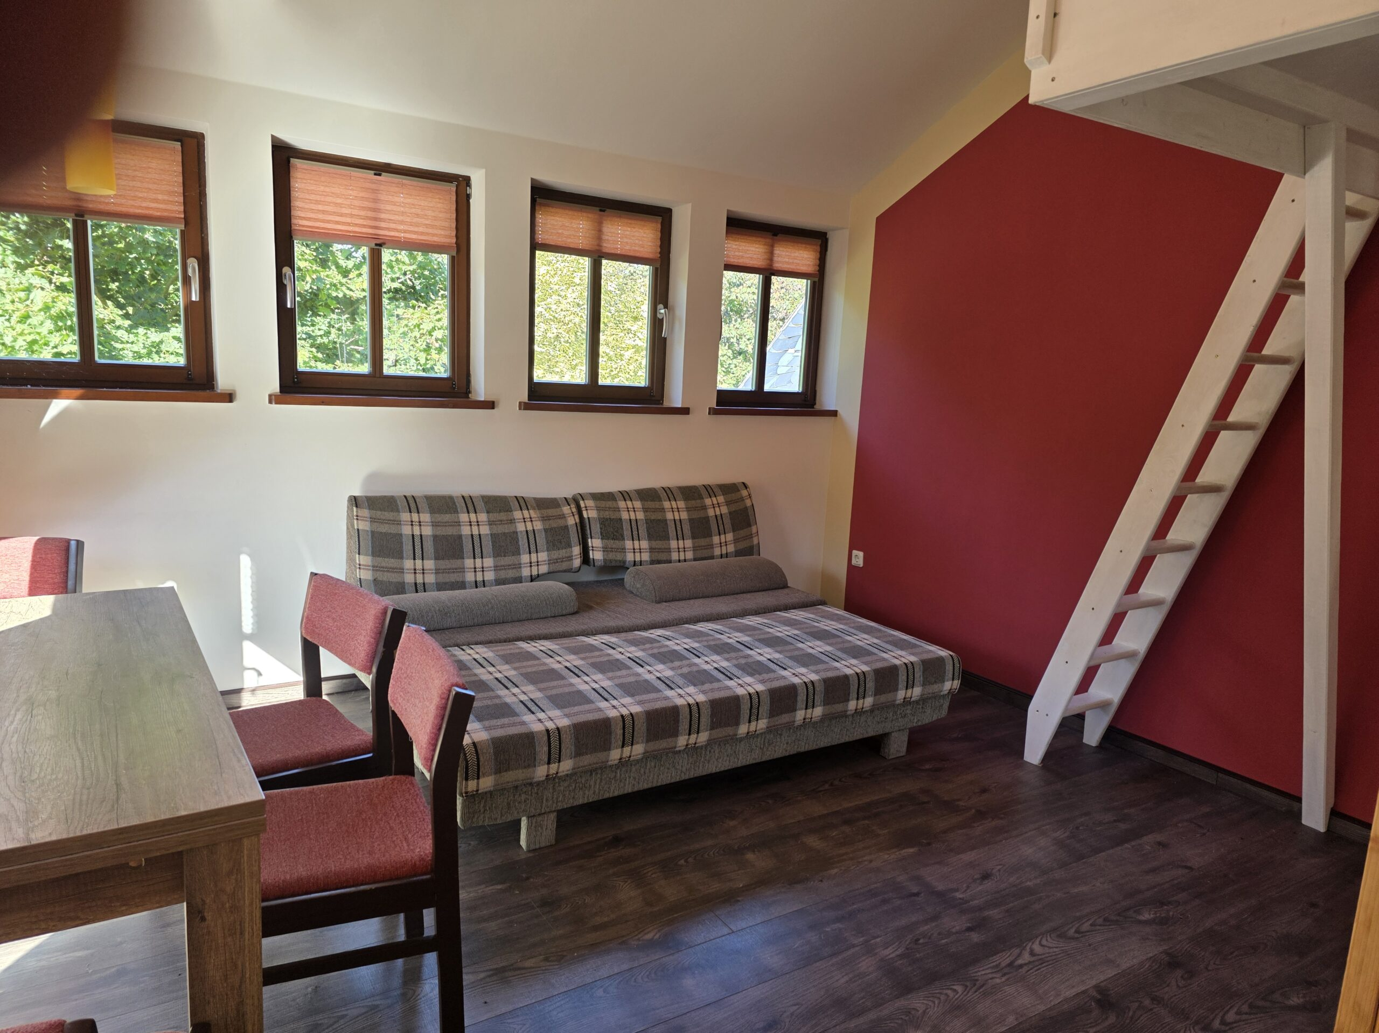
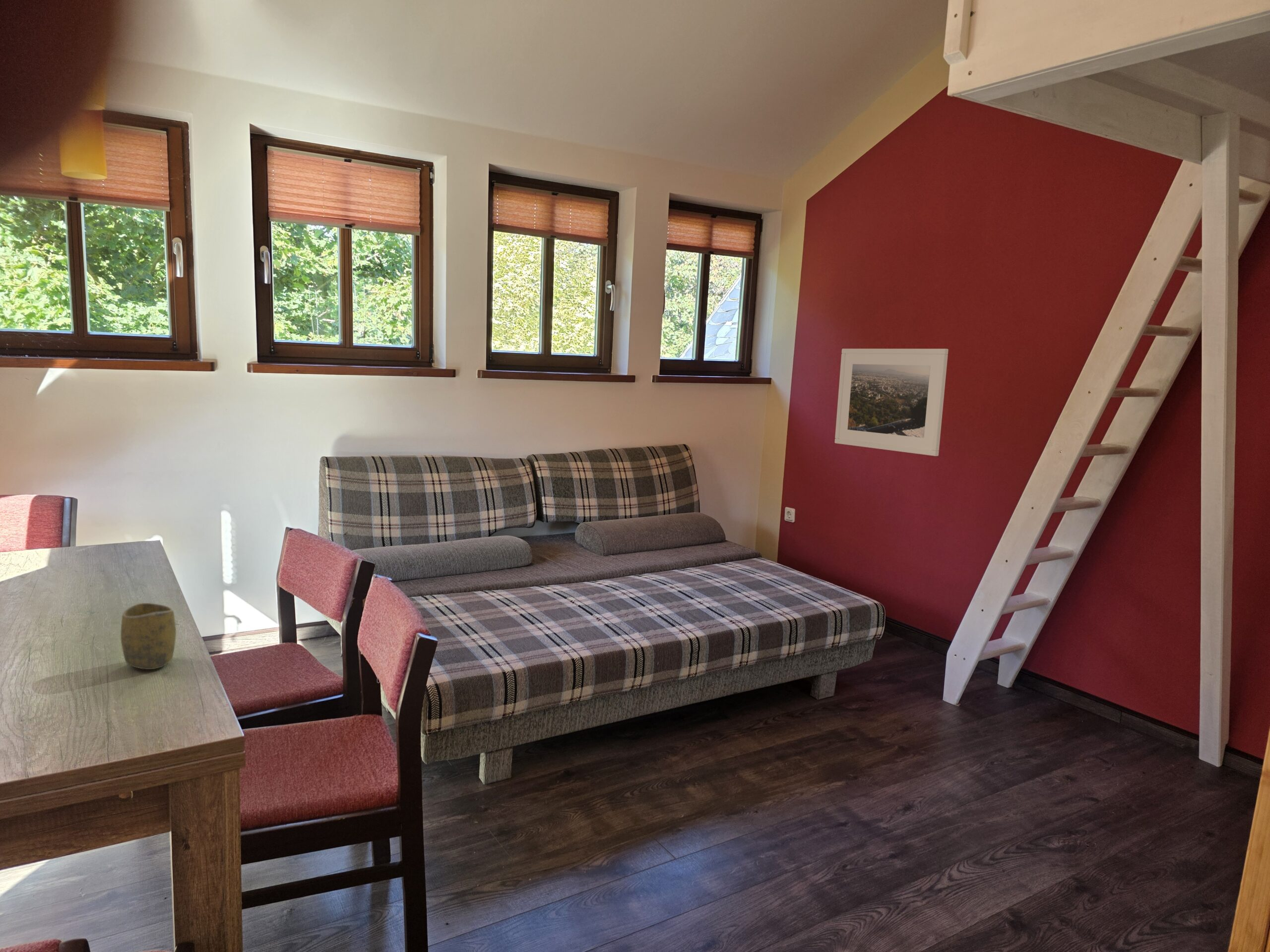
+ cup (148, 636)
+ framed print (887, 399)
